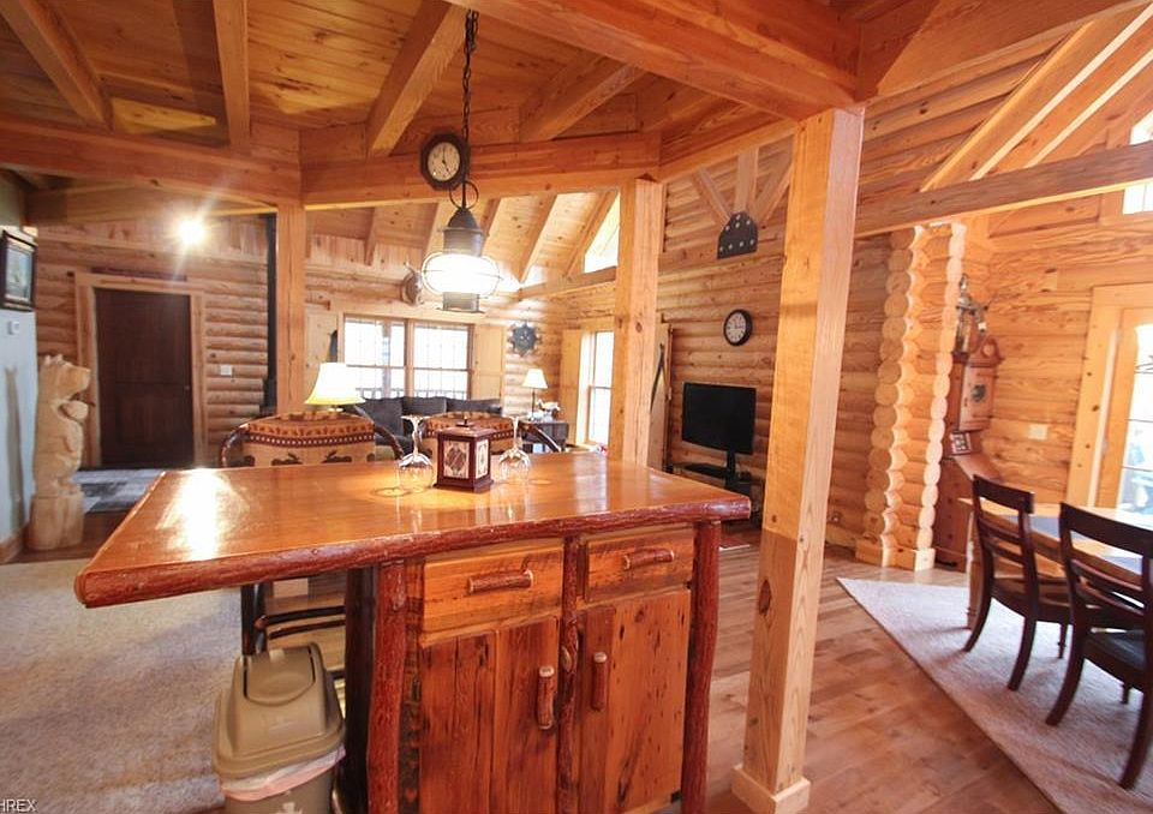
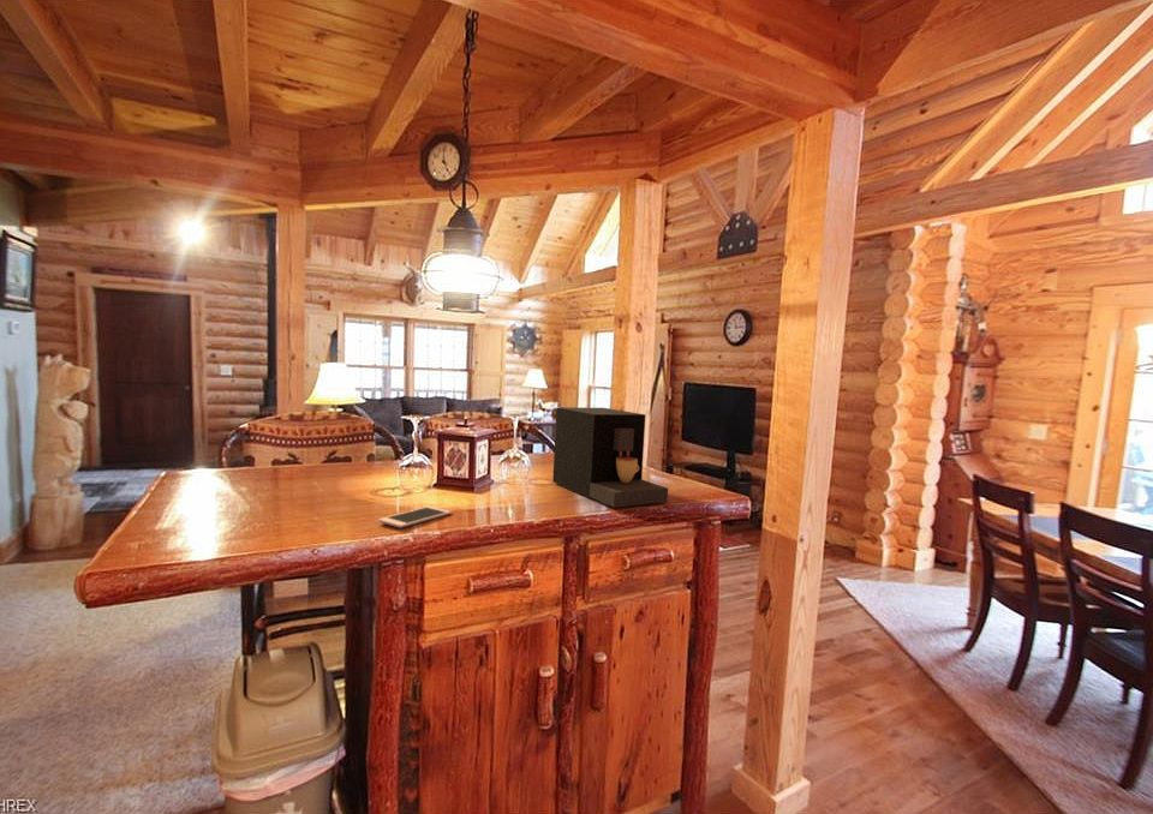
+ coffee maker (608, 453)
+ cell phone (416, 516)
